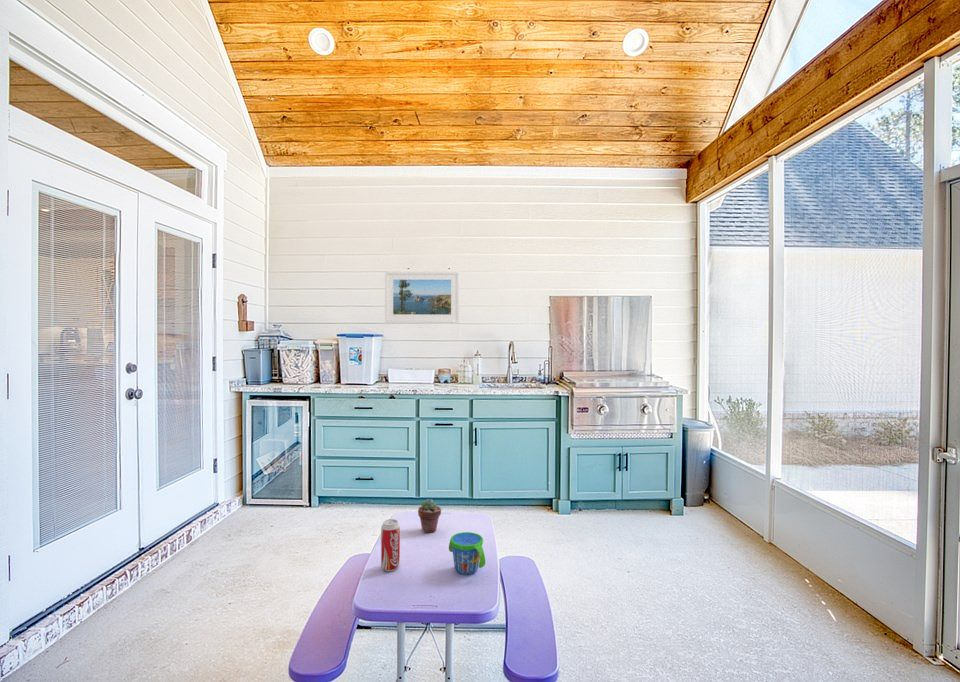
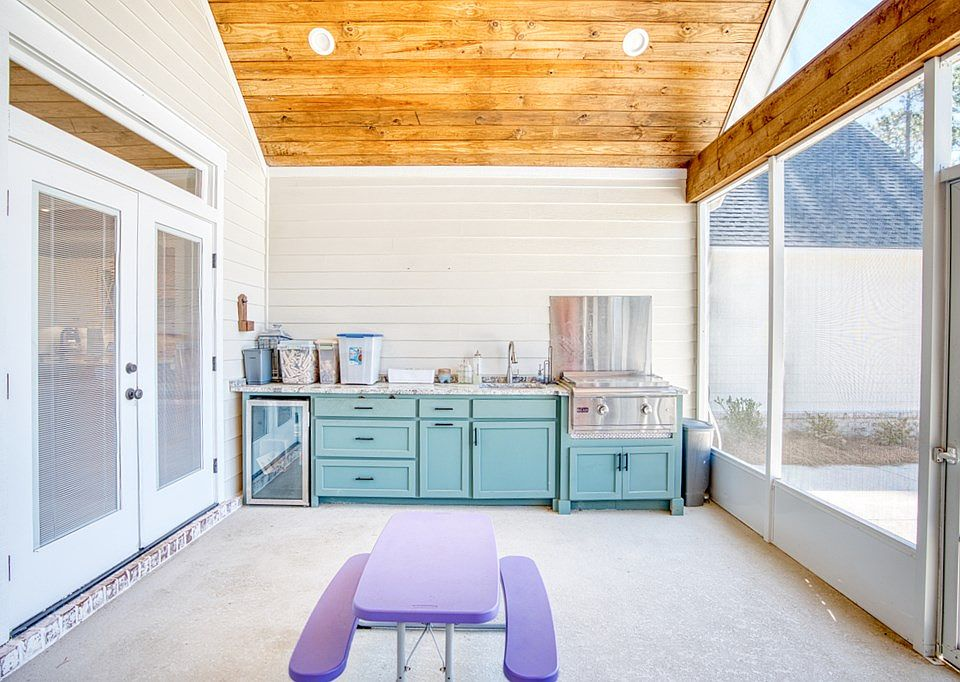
- snack cup (466, 553)
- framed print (422, 297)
- potted succulent (429, 514)
- beverage can (390, 544)
